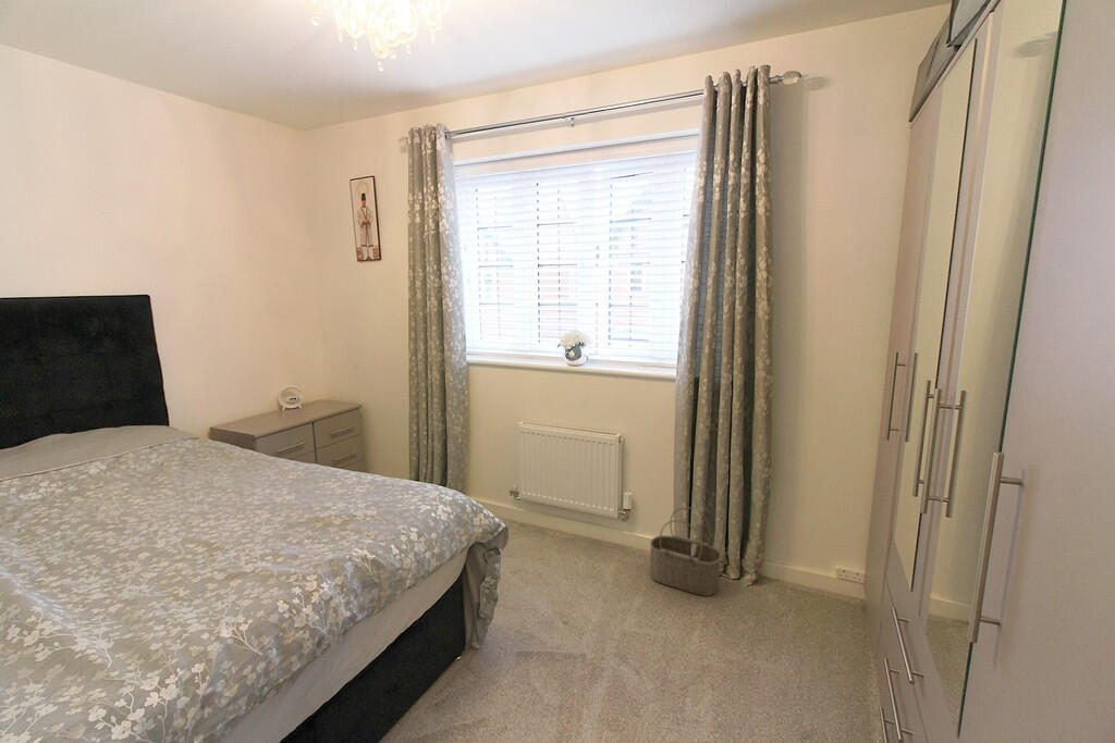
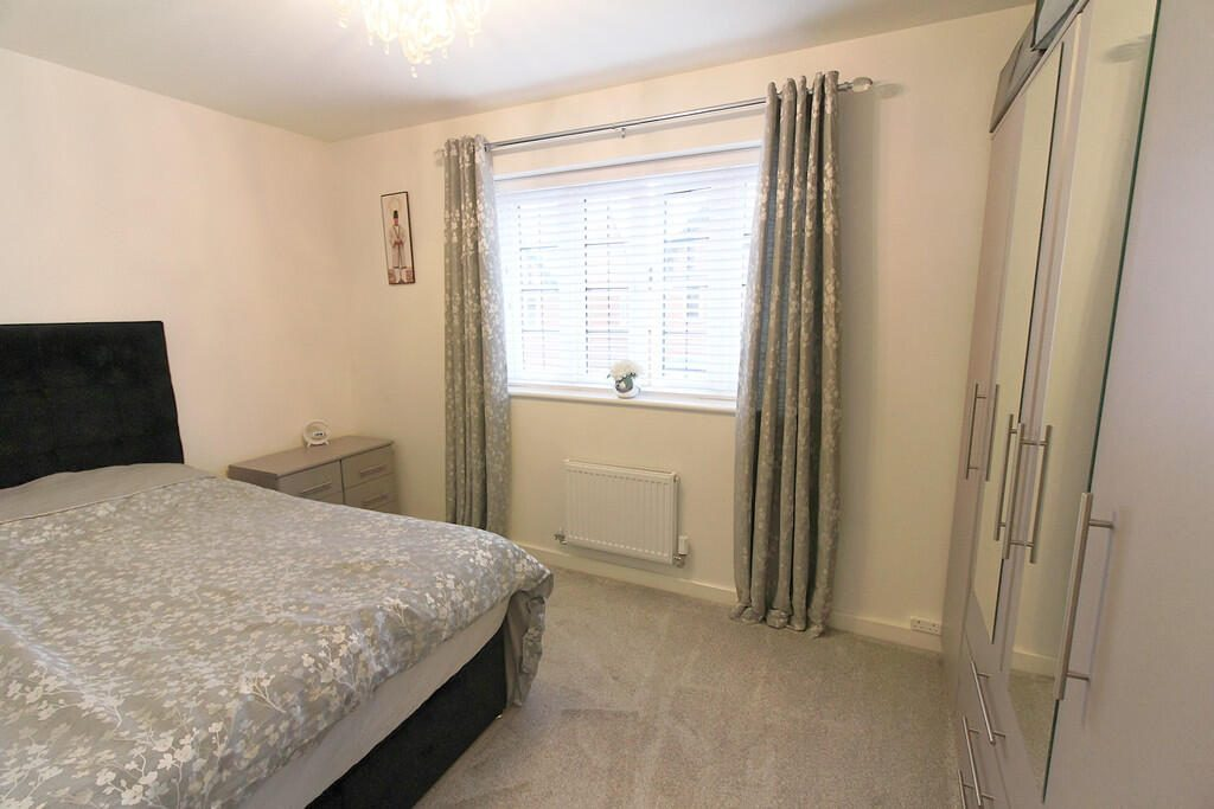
- wicker basket (685, 547)
